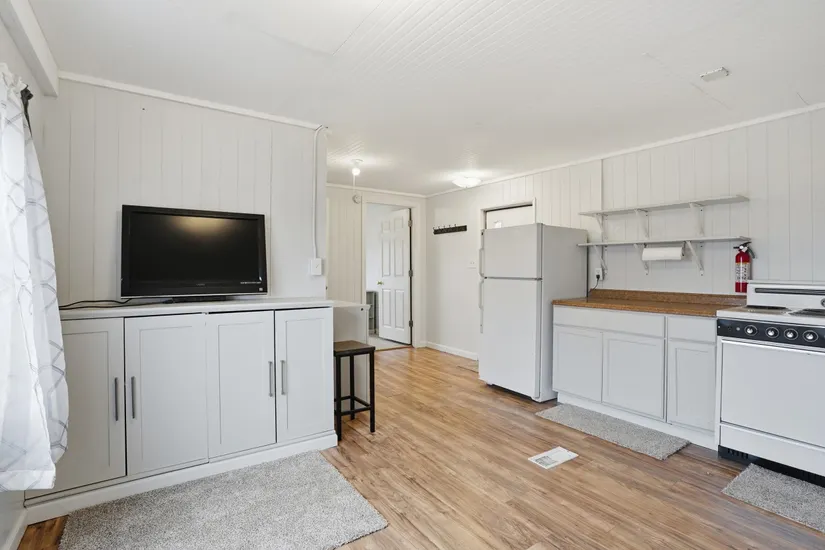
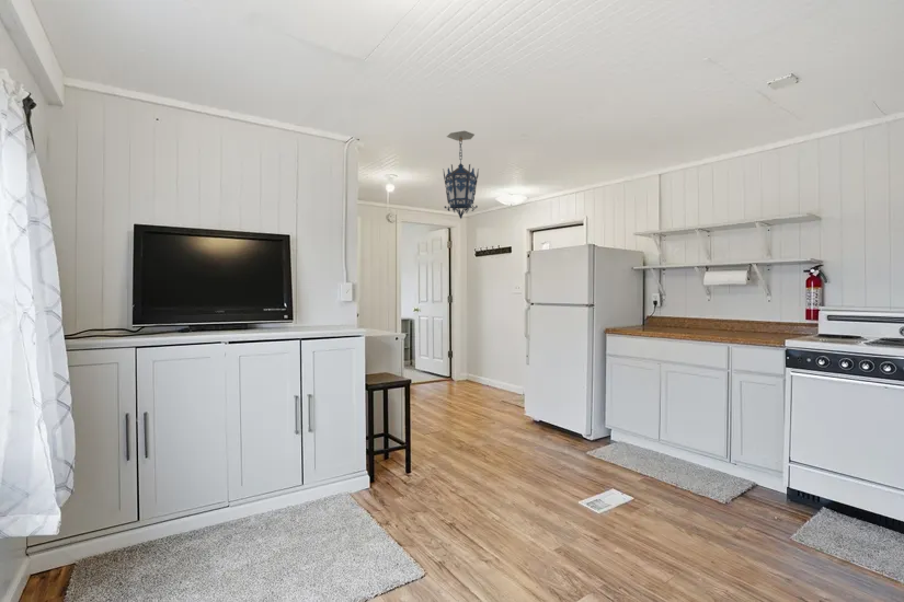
+ hanging lantern (460, 177)
